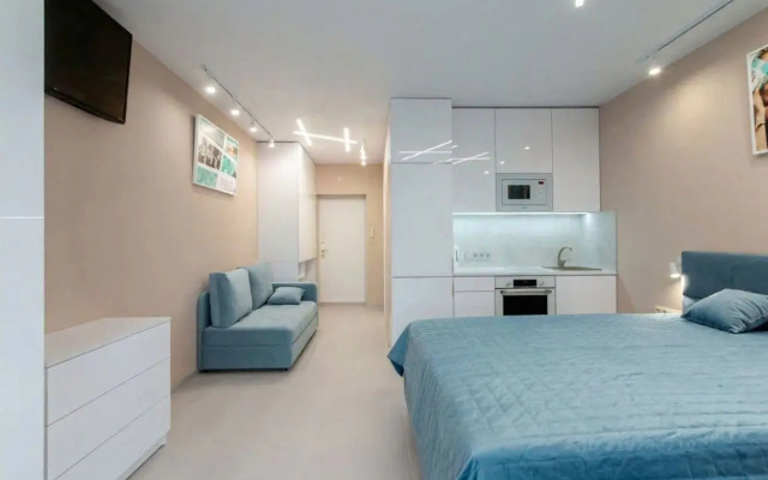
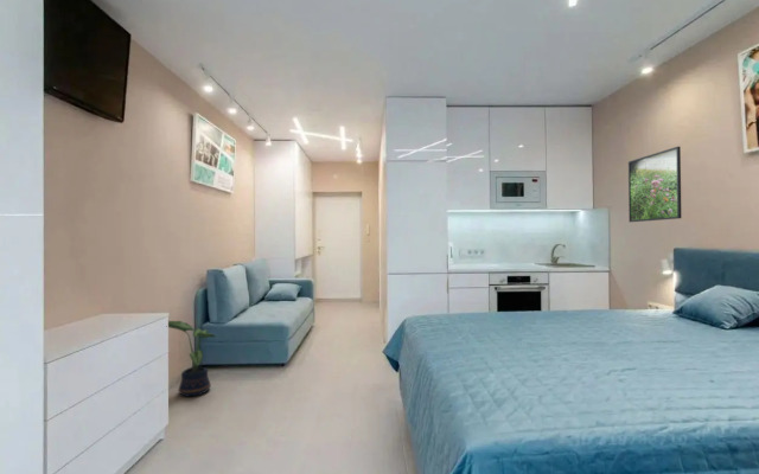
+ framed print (652, 187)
+ potted plant (194, 353)
